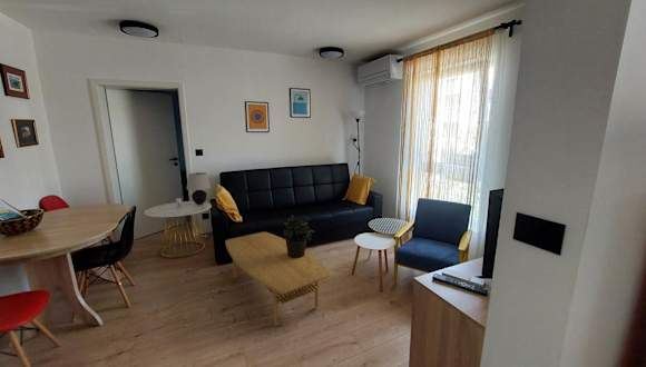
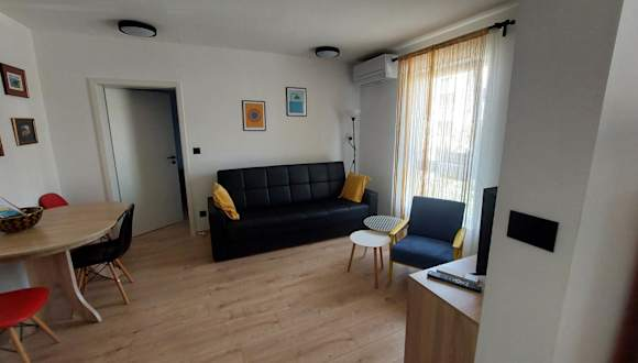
- table lamp (198, 188)
- coffee table (271, 272)
- potted plant (294, 235)
- side table (179, 224)
